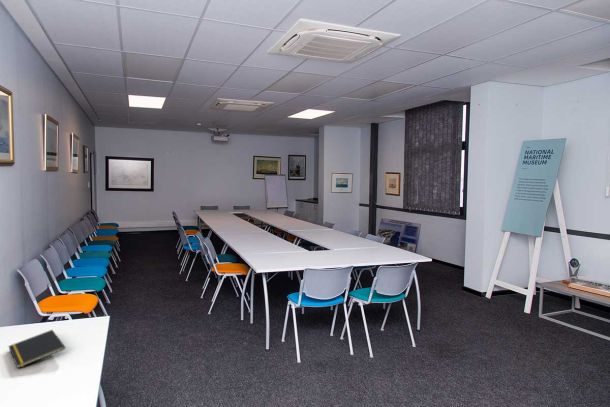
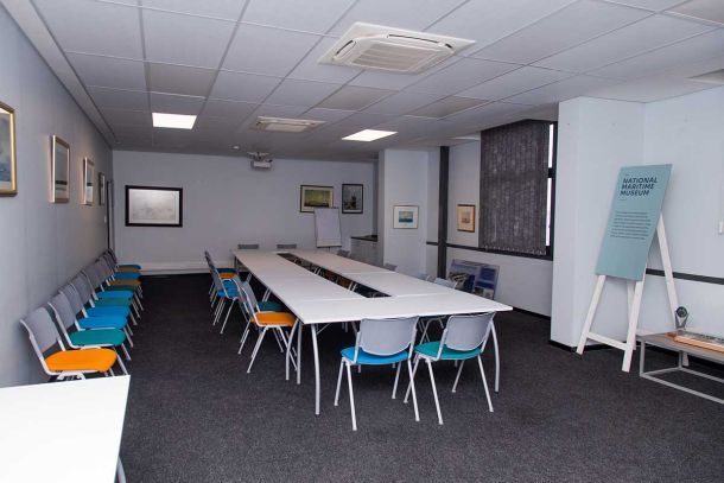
- notepad (36, 347)
